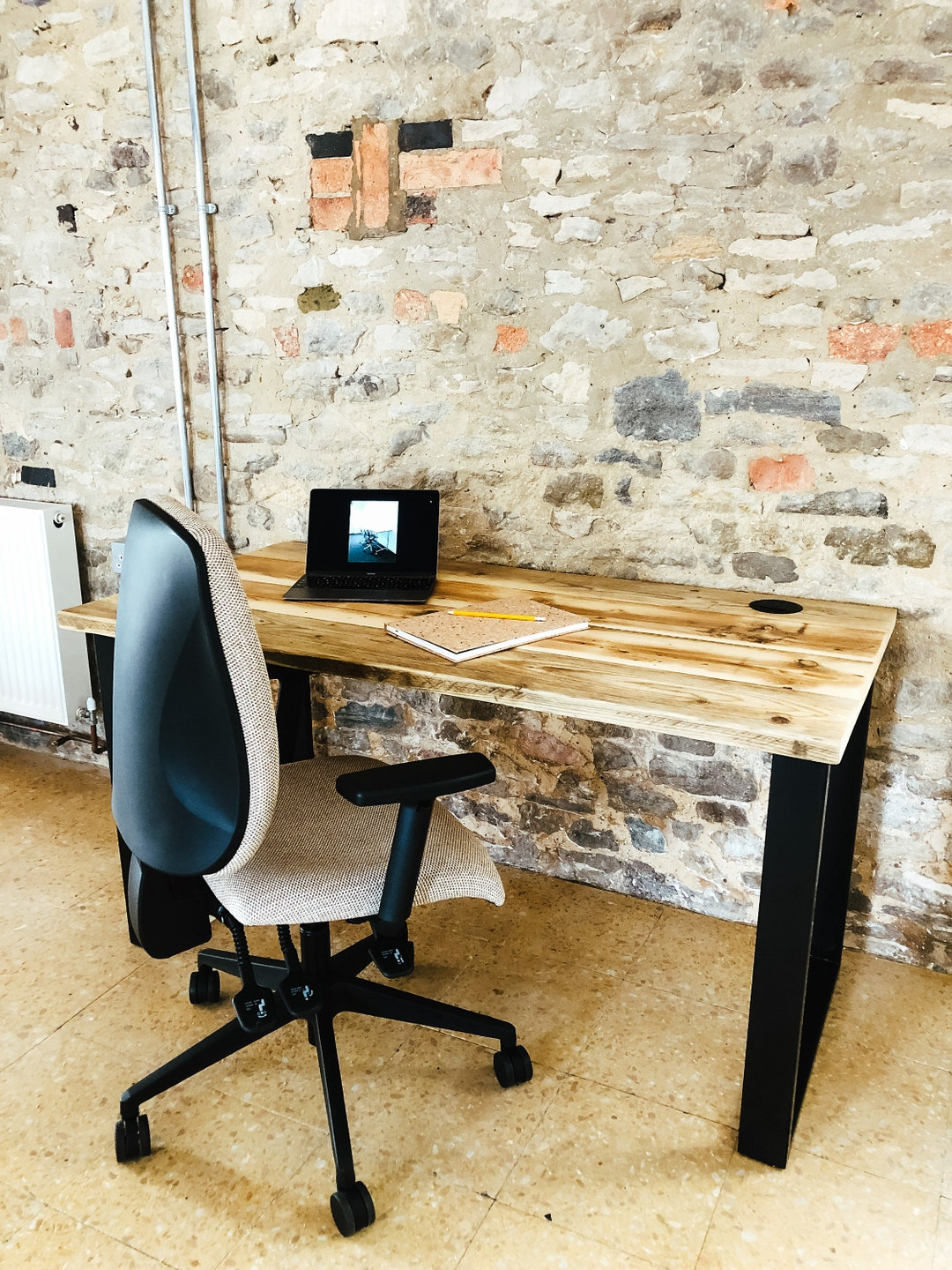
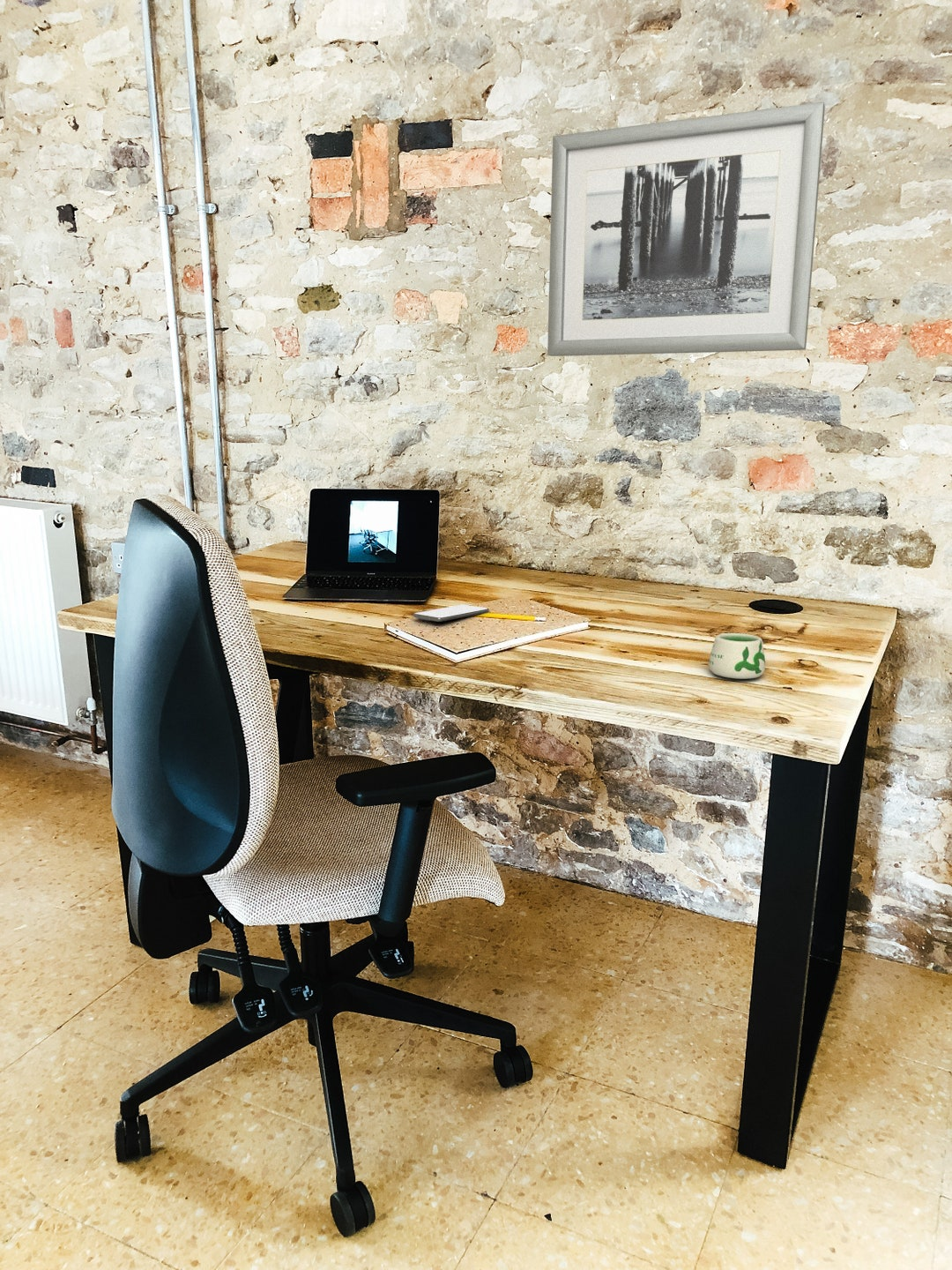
+ smartphone (451, 612)
+ mug (739, 654)
+ wall art (675, 240)
